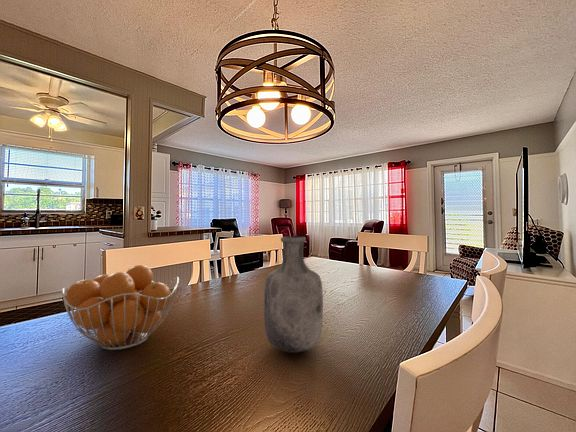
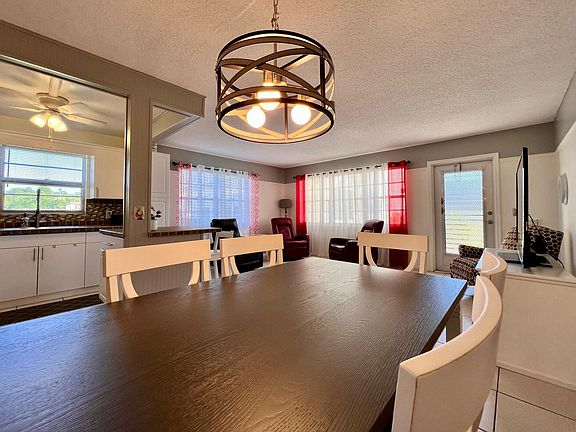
- fruit basket (125, 304)
- vase (293, 292)
